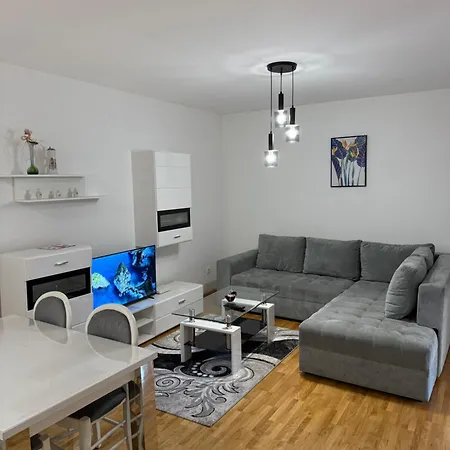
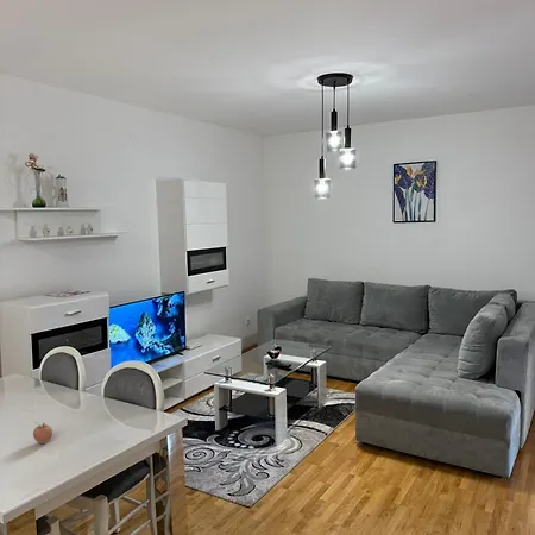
+ fruit (42, 432)
